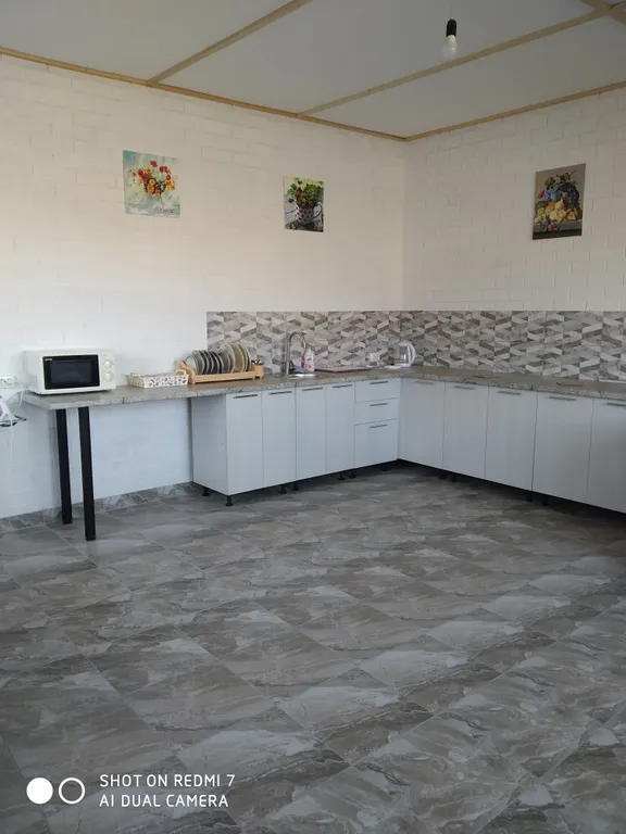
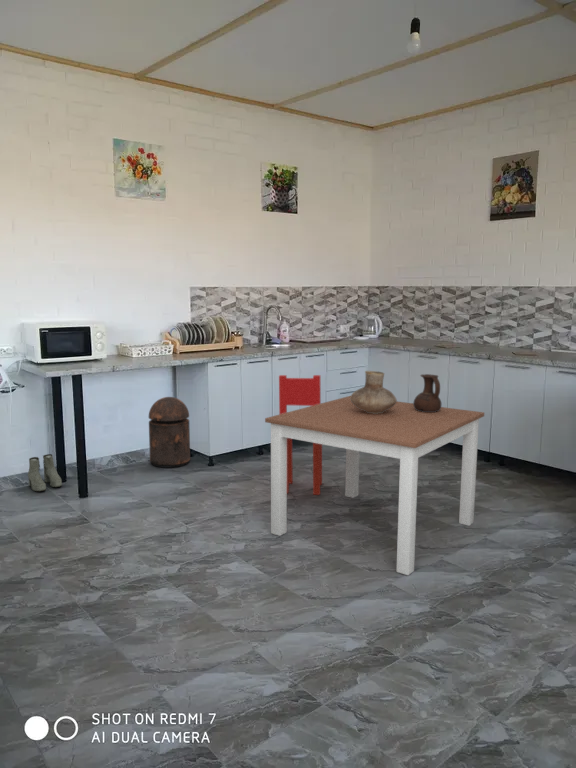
+ boots (44, 471)
+ trash can (169, 430)
+ ceramic pitcher (428, 392)
+ dining table (358, 472)
+ chair (291, 439)
+ vase (373, 391)
